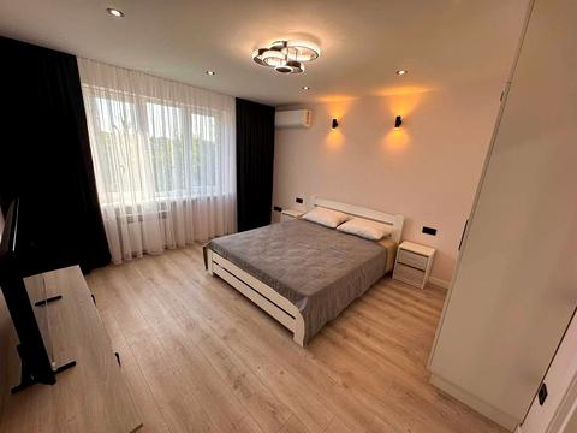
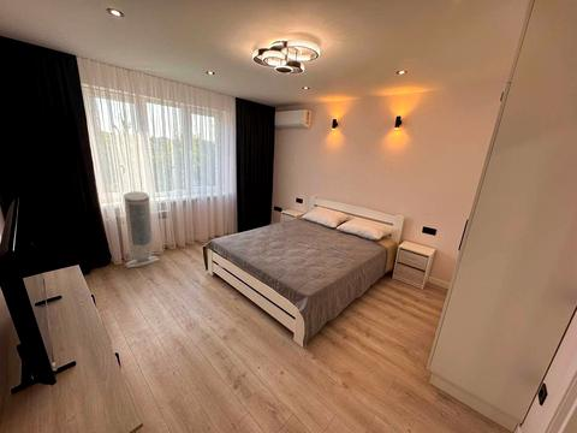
+ air purifier (139, 227)
